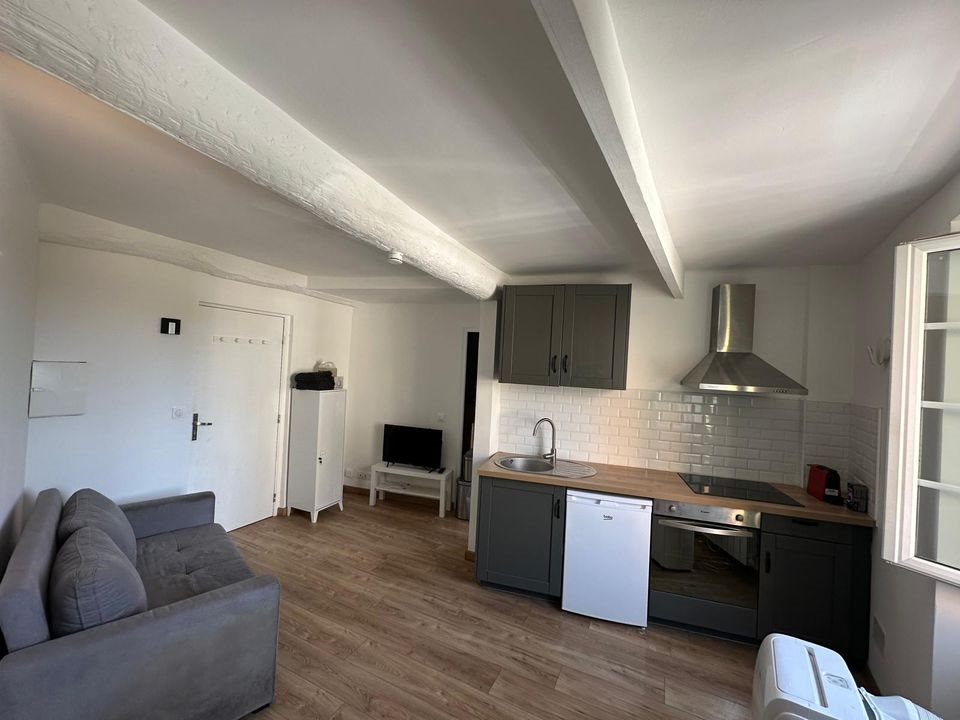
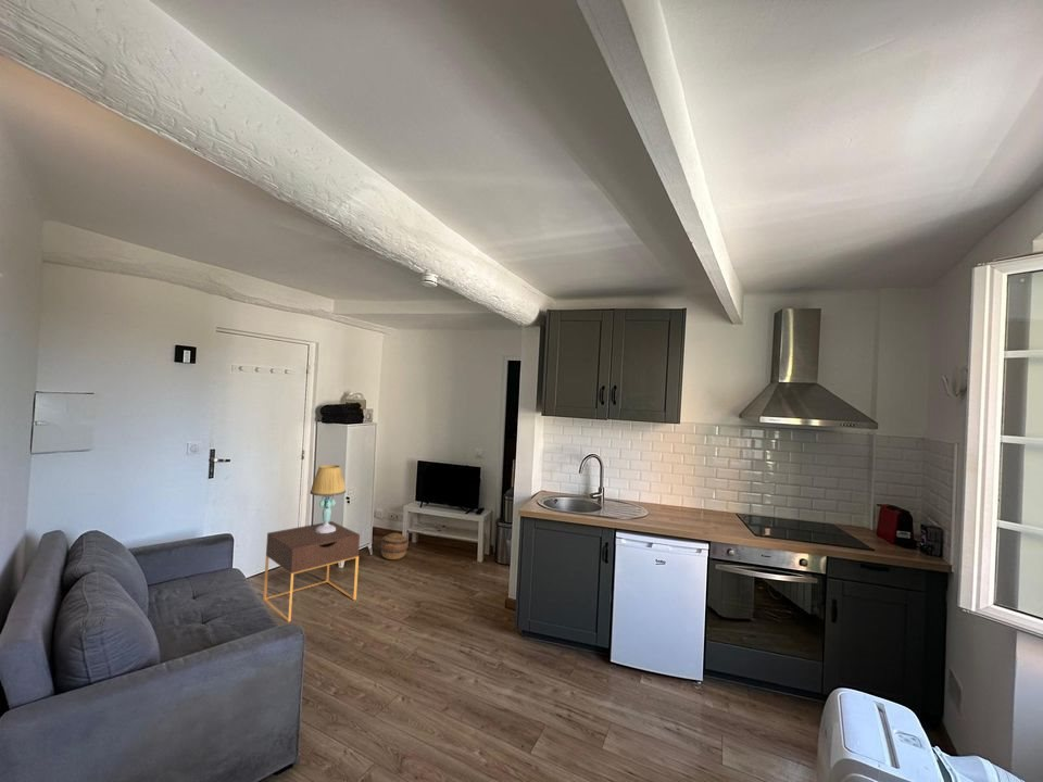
+ table lamp (327, 497)
+ basket (394, 545)
+ nightstand (312, 566)
